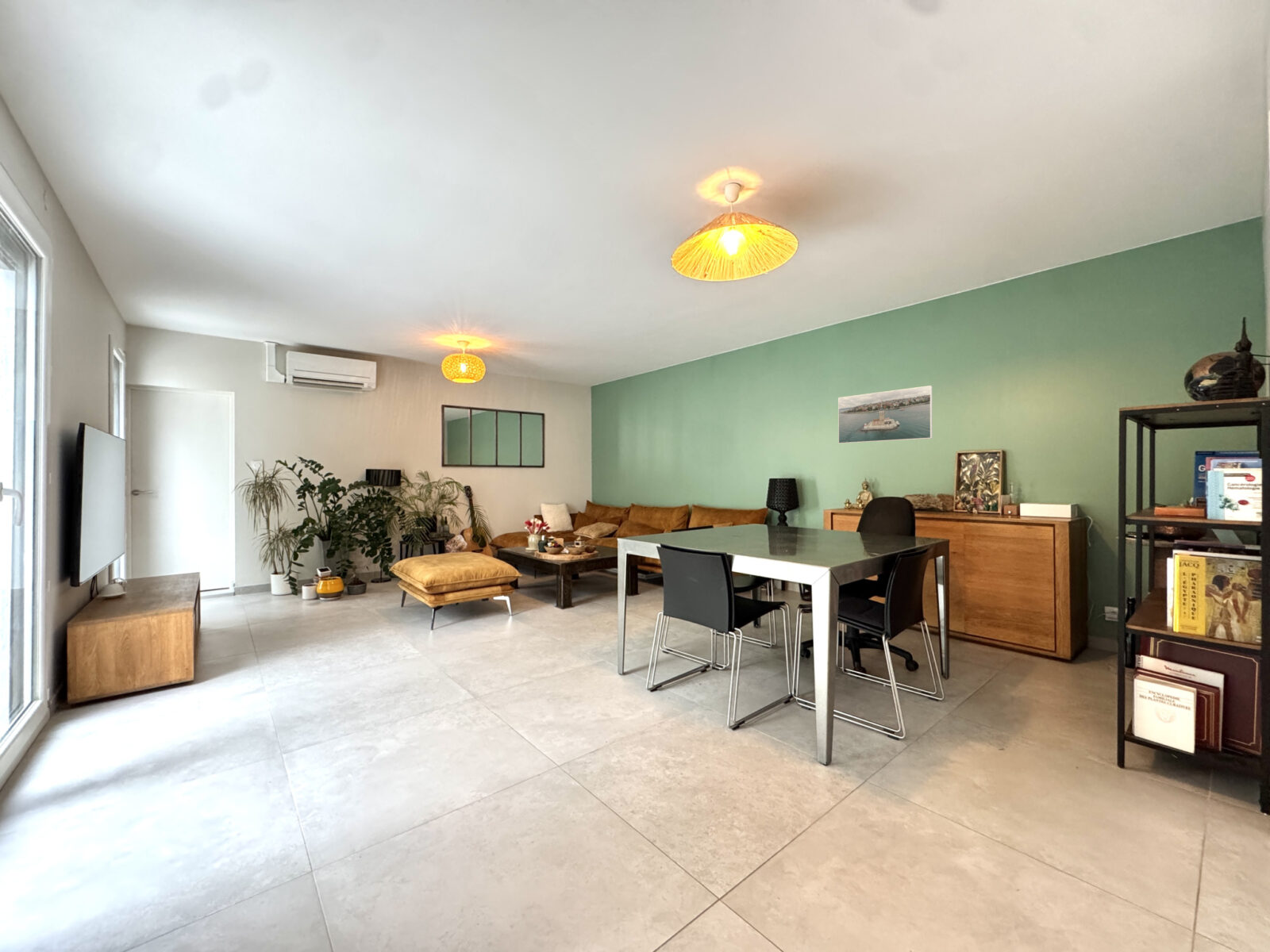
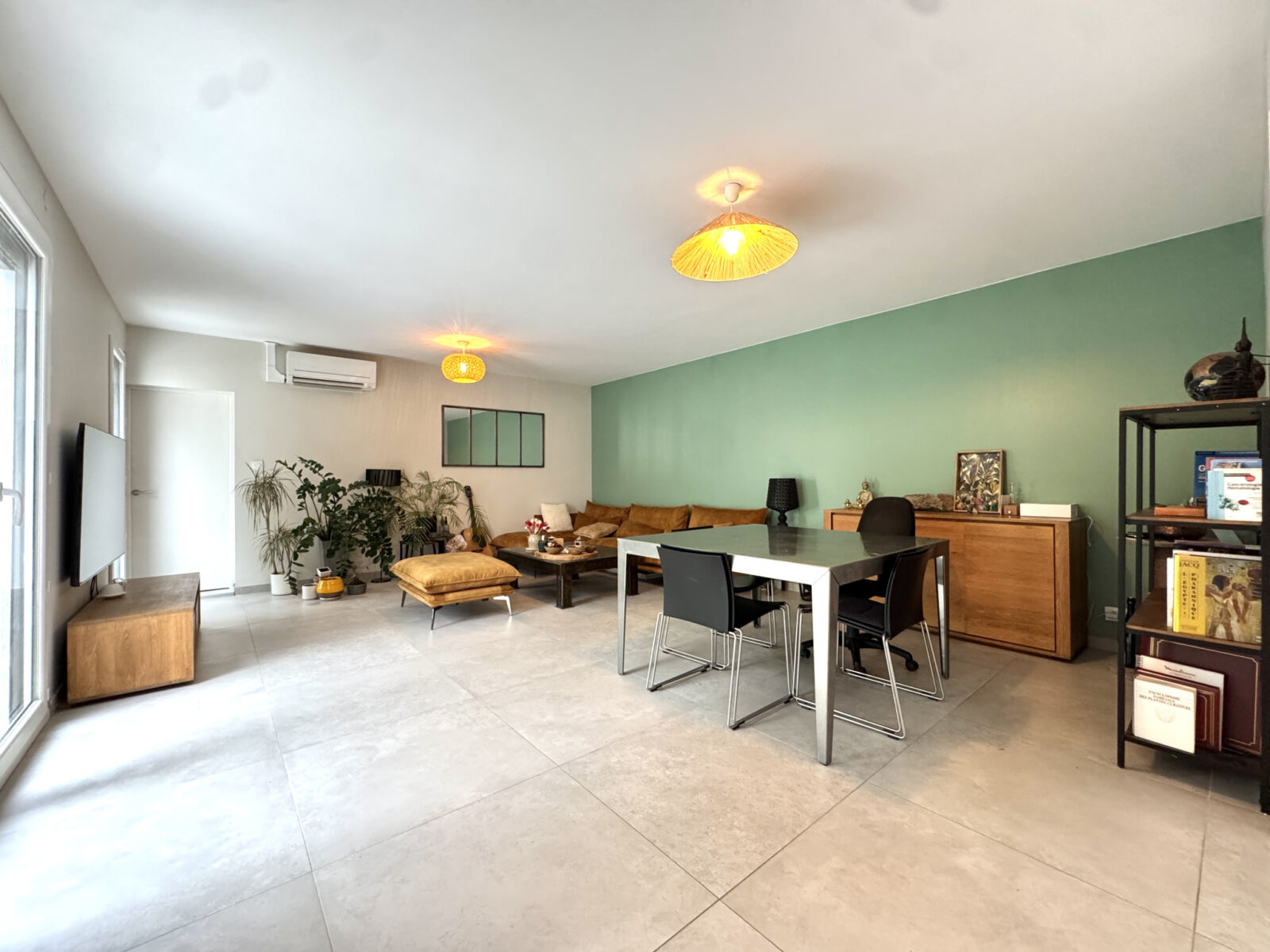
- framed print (882, 416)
